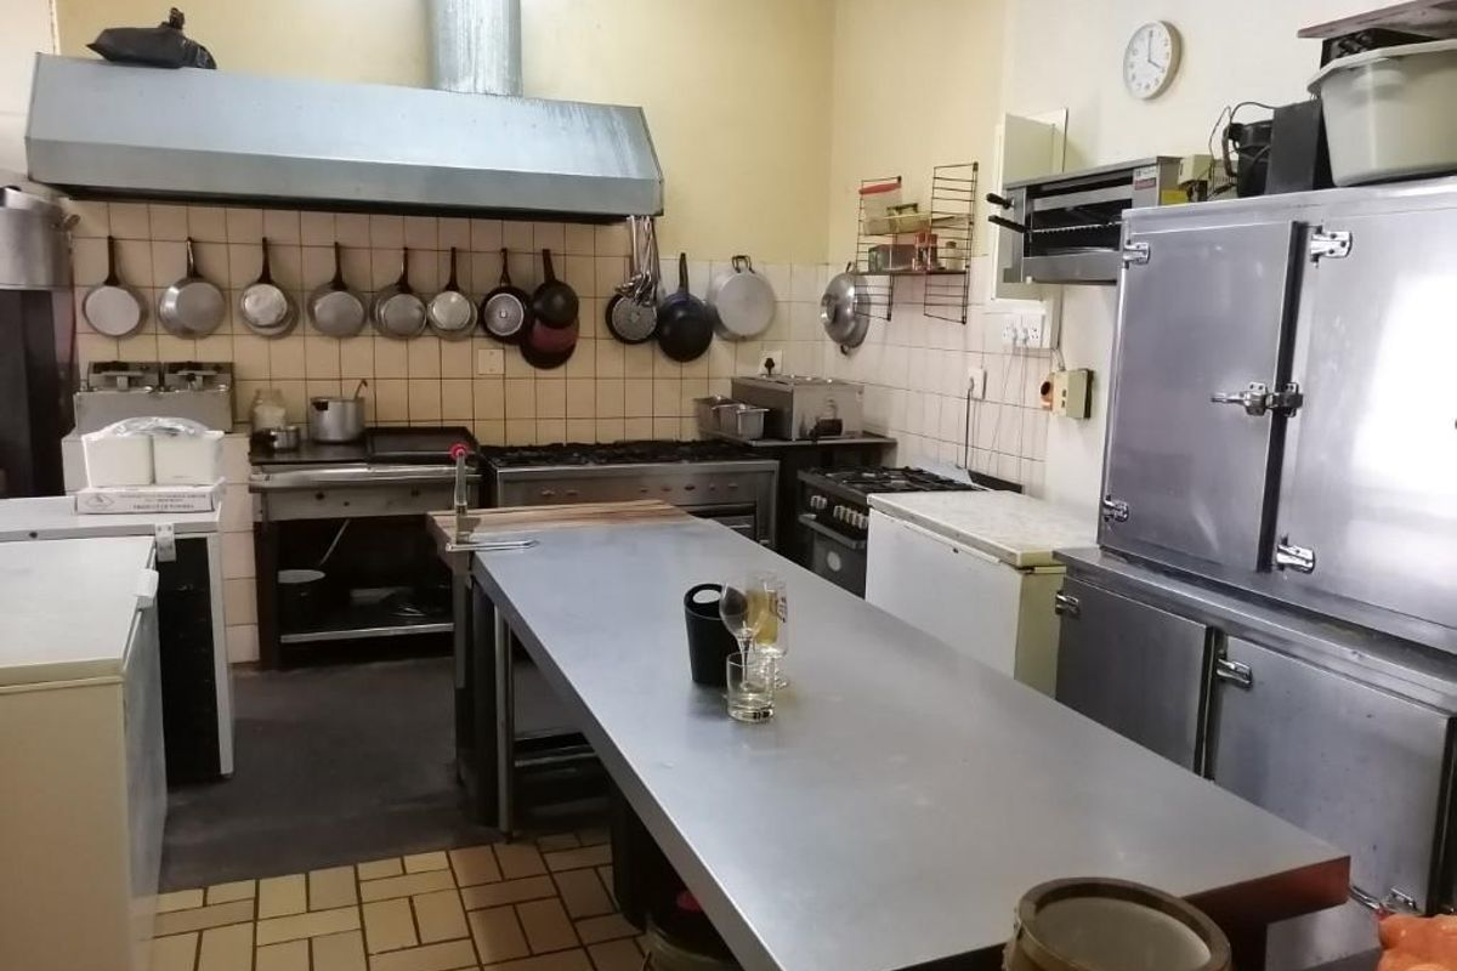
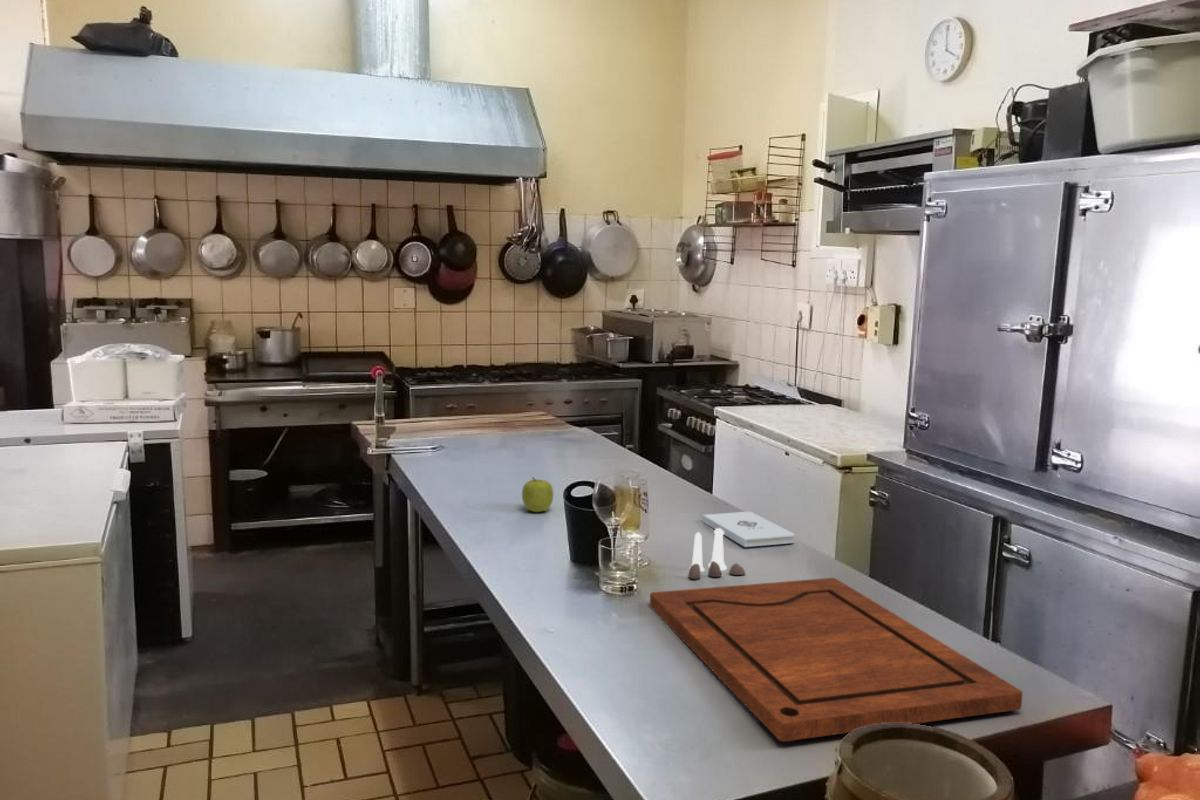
+ fruit (537, 493)
+ cutting board (812, 643)
+ notepad (747, 528)
+ salt and pepper shaker set (714, 552)
